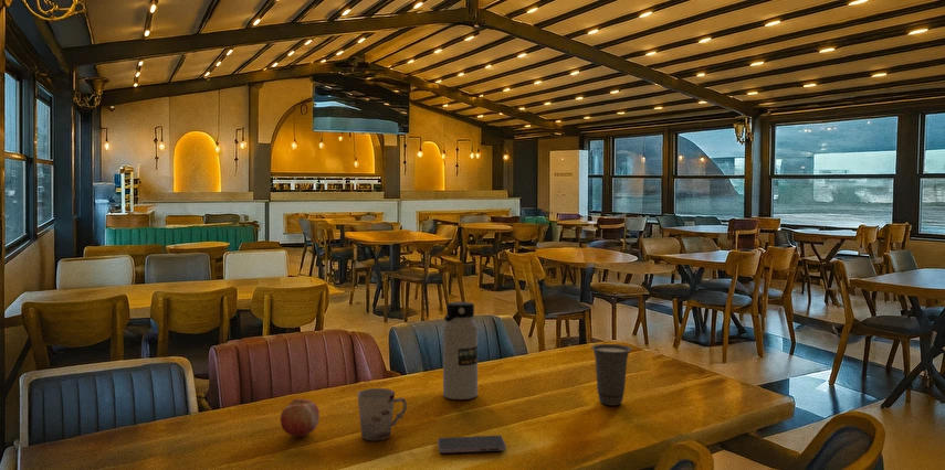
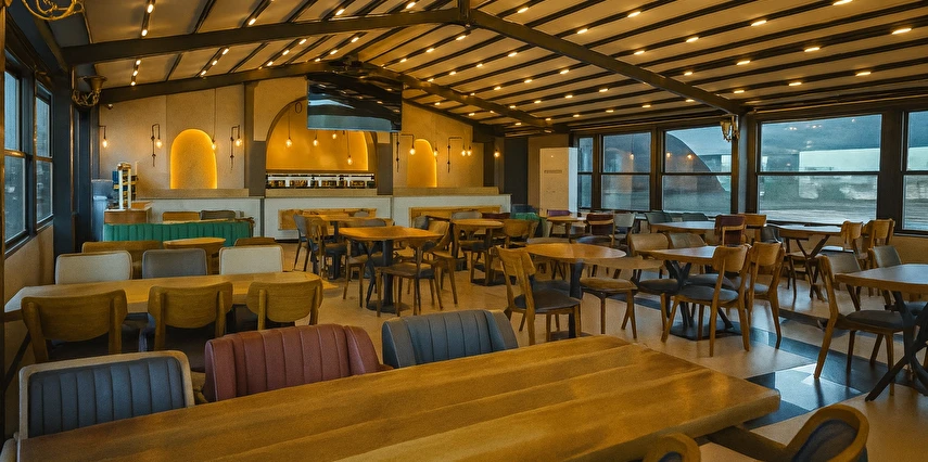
- cup (382, 413)
- cup (610, 375)
- smartphone (471, 444)
- fruit (300, 417)
- water bottle (460, 349)
